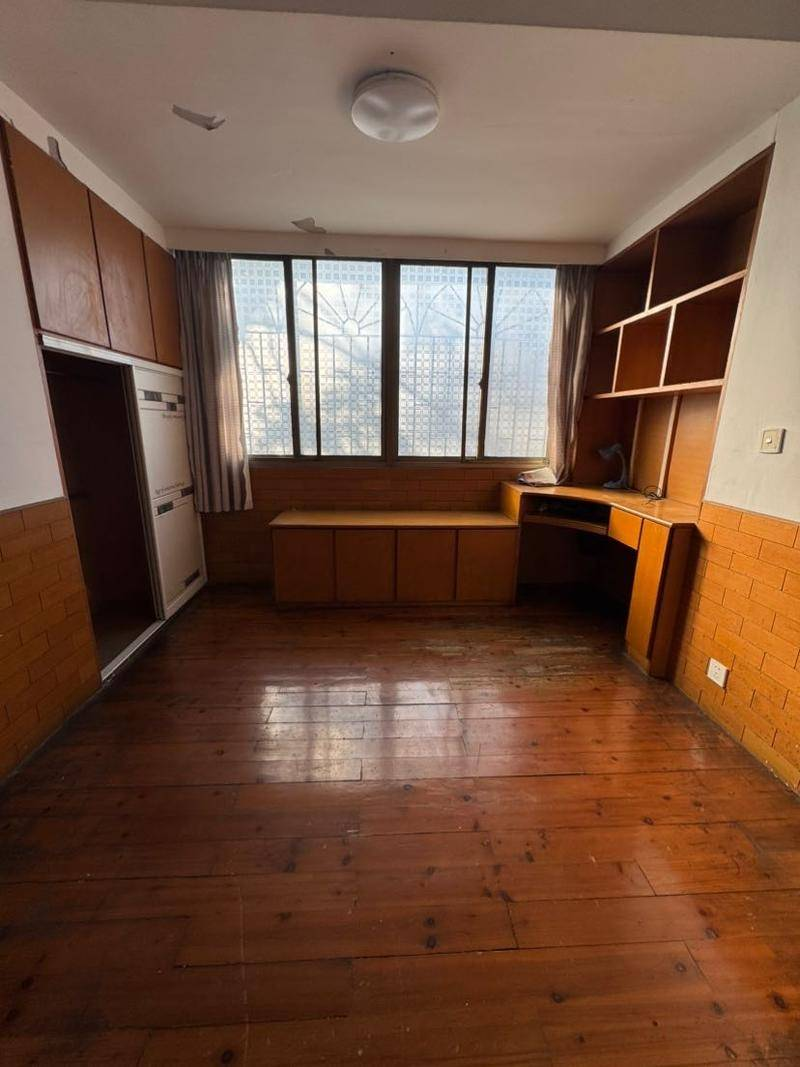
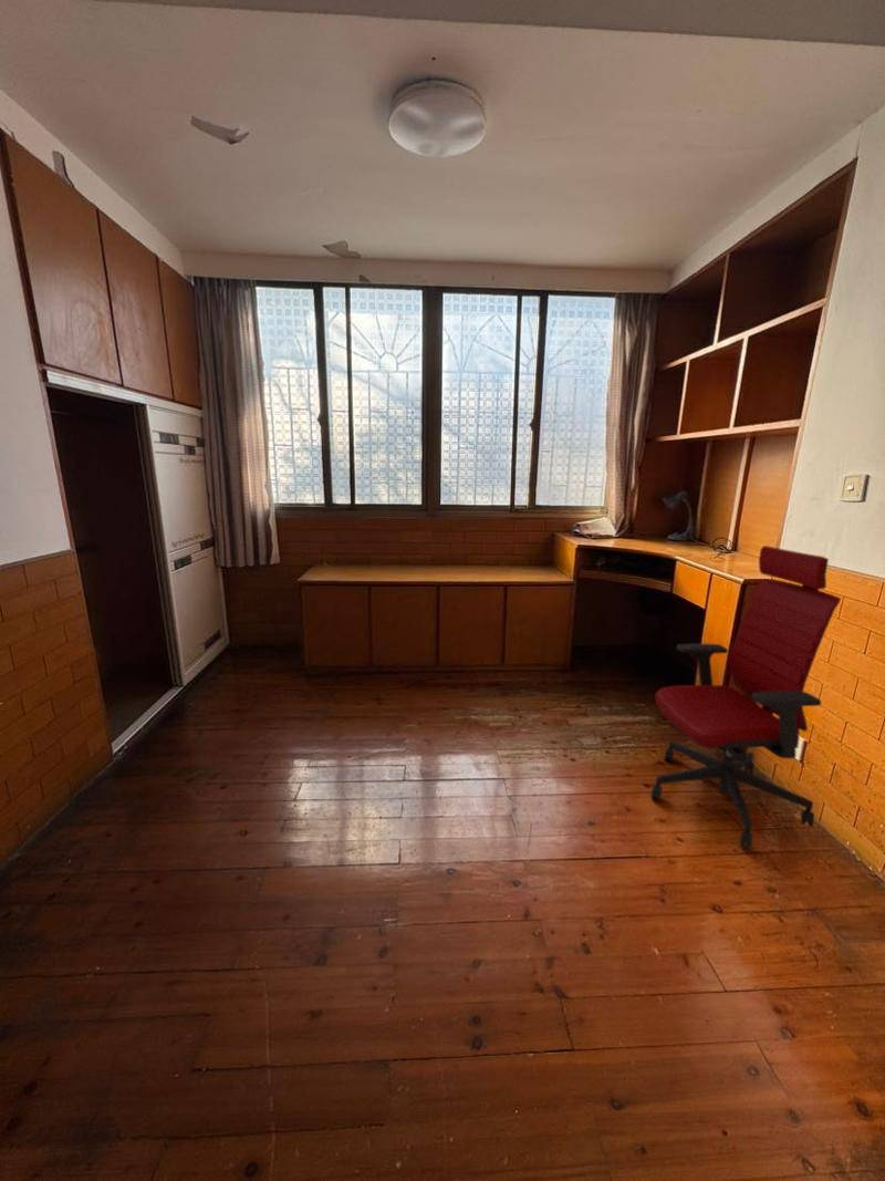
+ office chair (735, 681)
